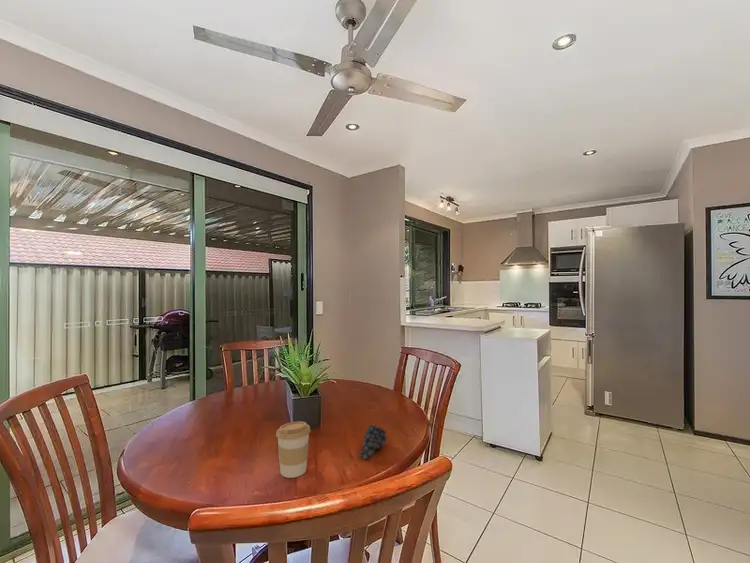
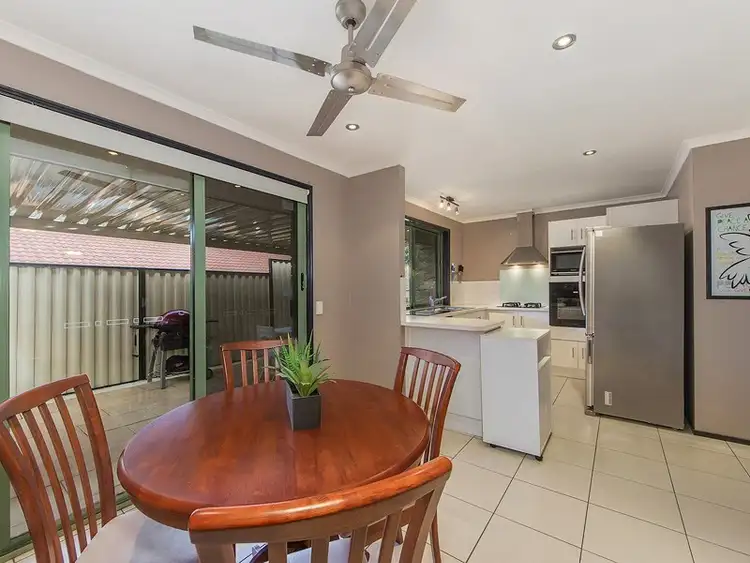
- fruit (373, 438)
- coffee cup (293, 447)
